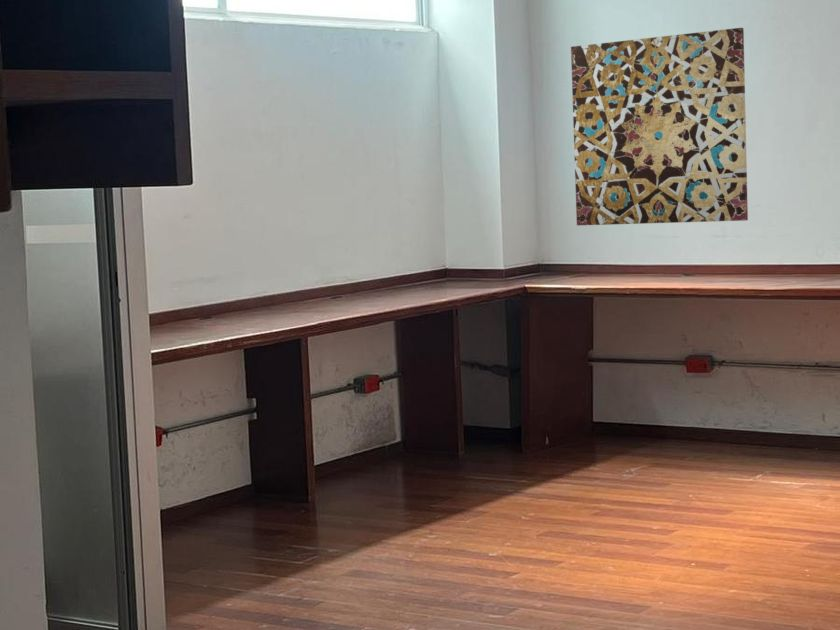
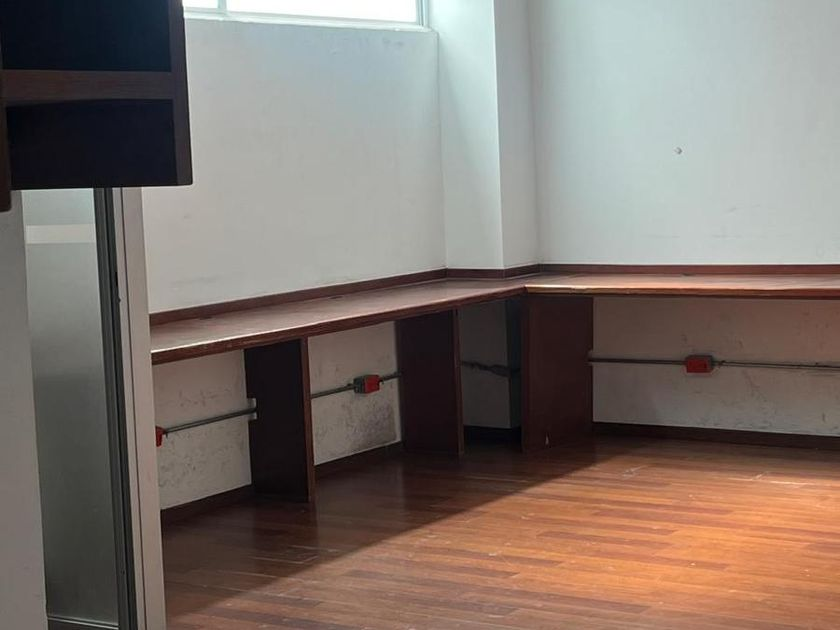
- wall art (656, 130)
